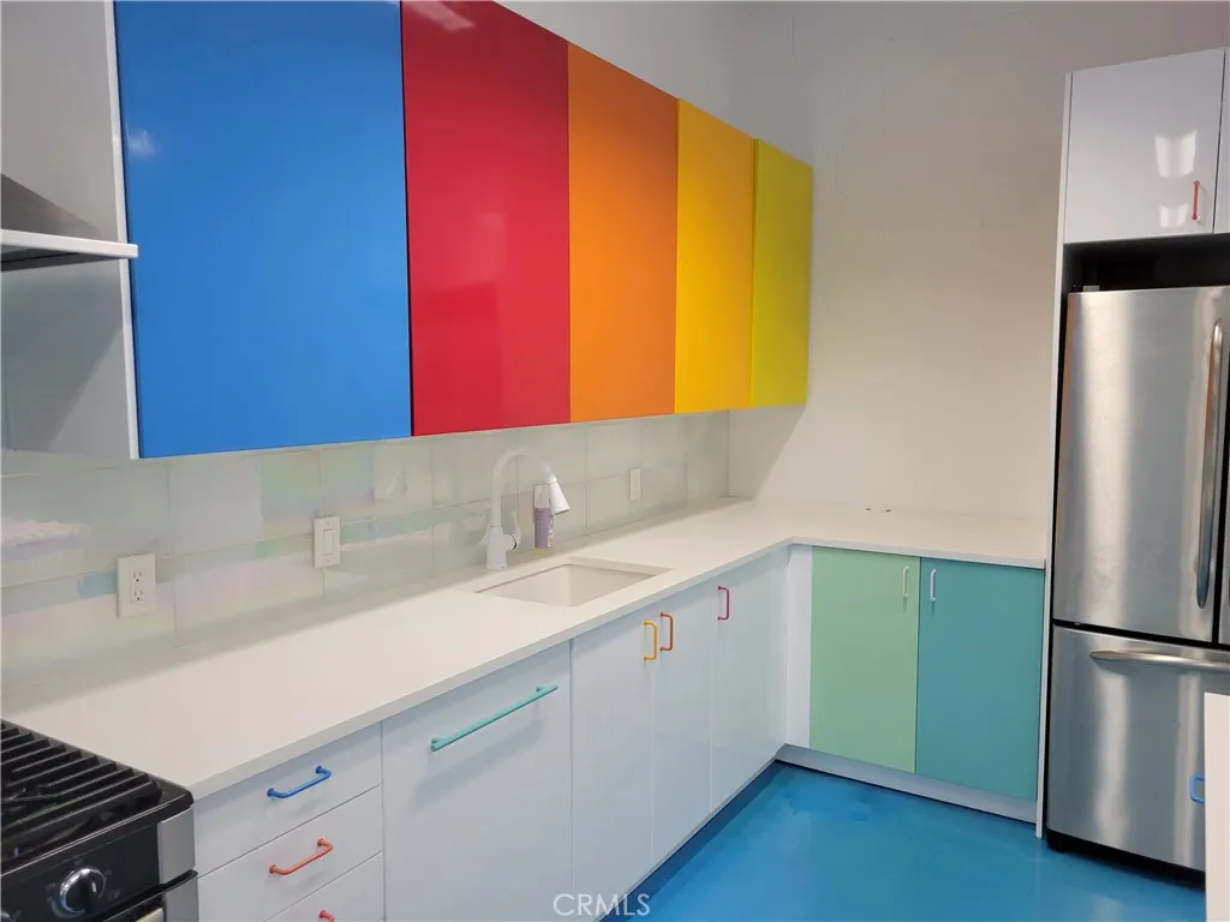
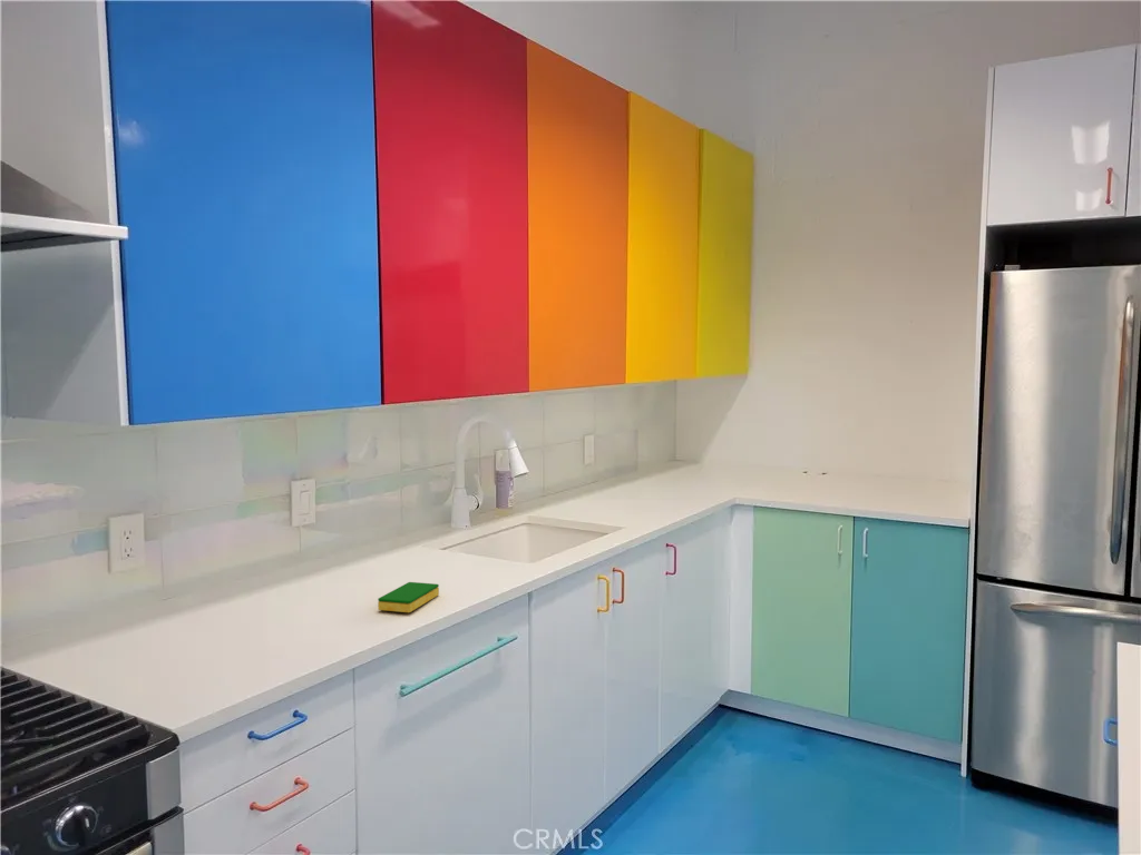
+ dish sponge (409, 596)
